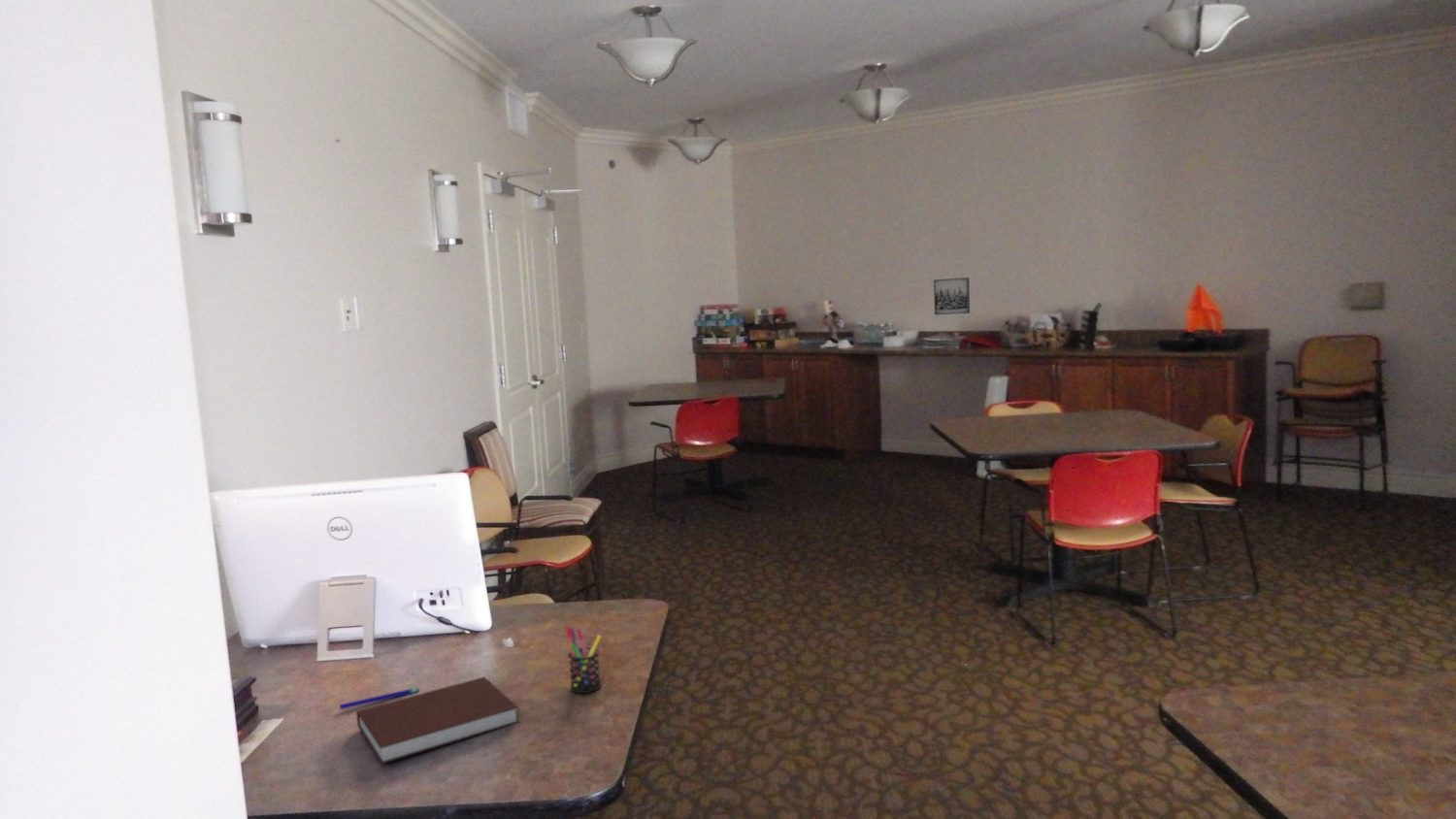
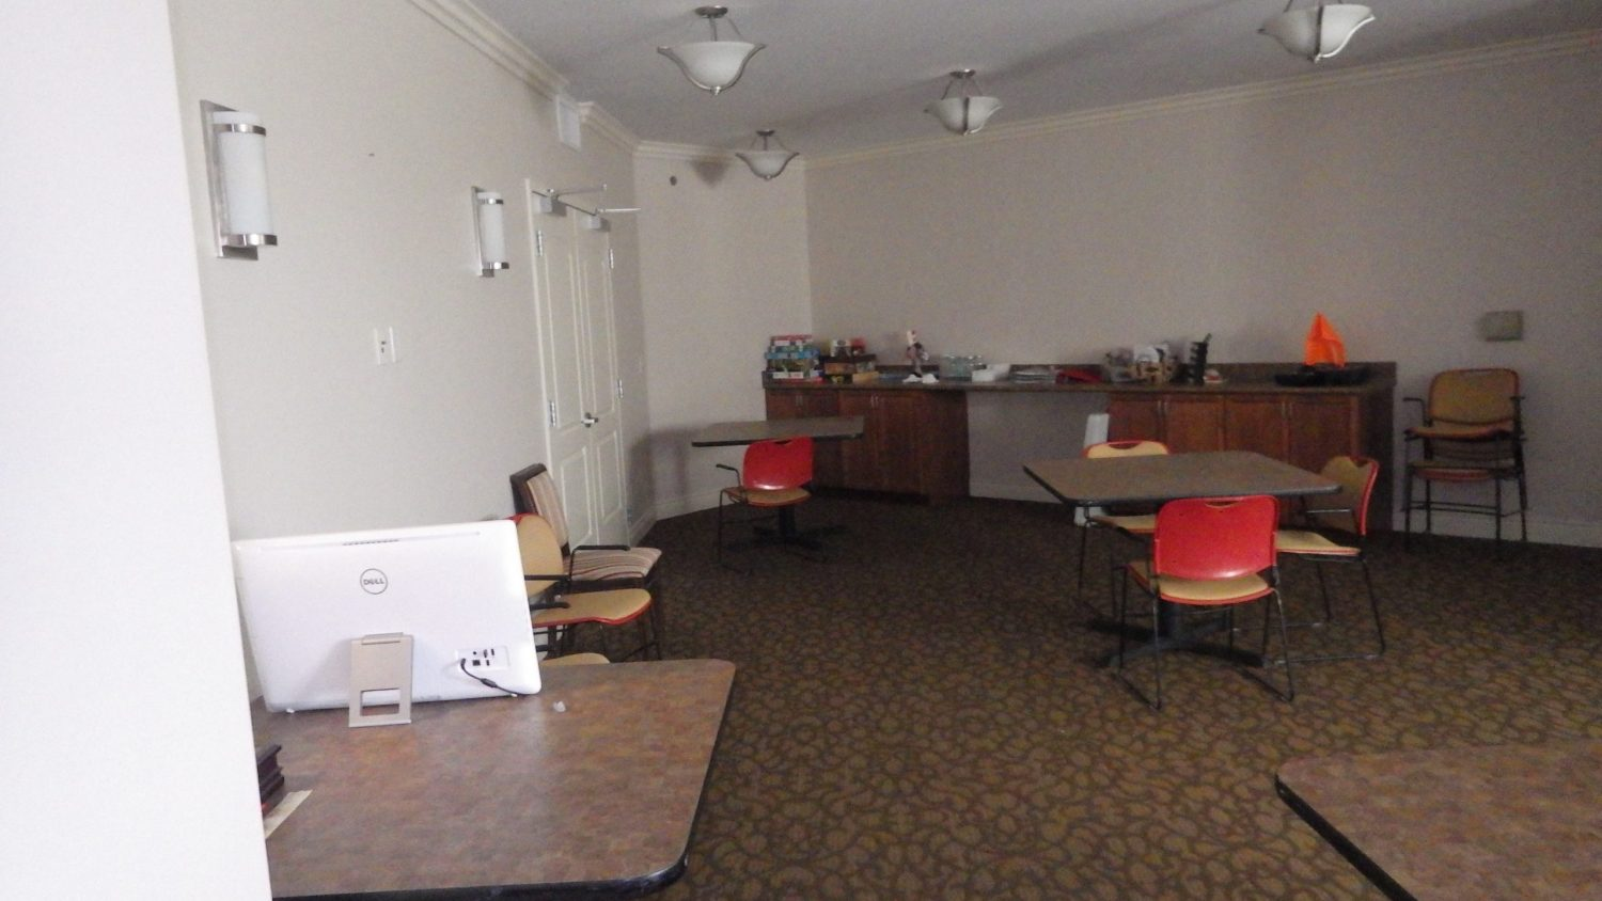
- pen (380, 698)
- wall art (951, 296)
- notebook (437, 716)
- pen holder (580, 658)
